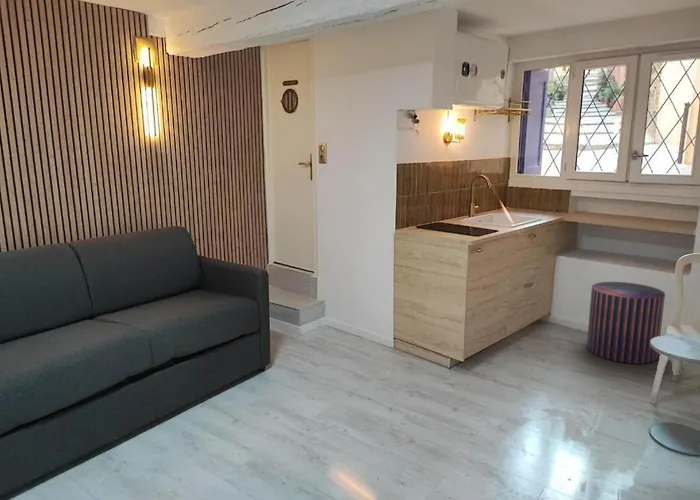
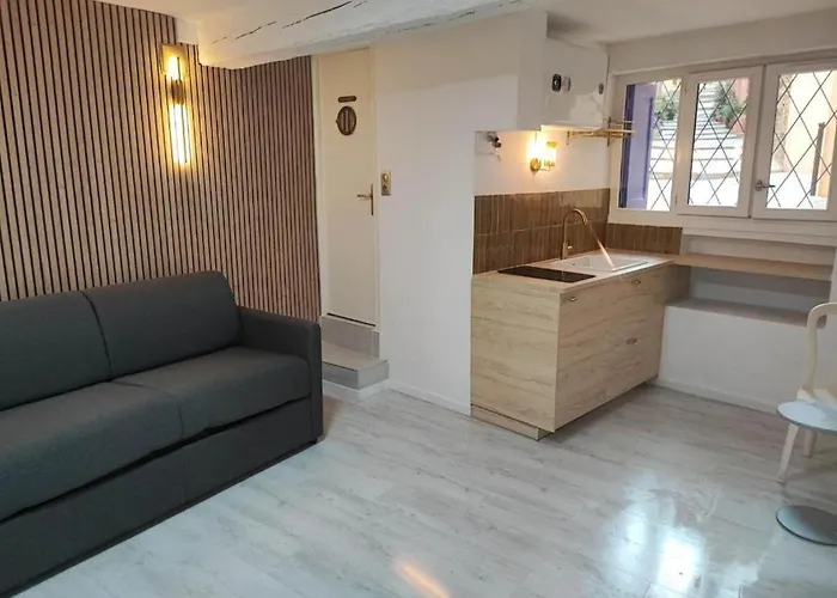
- stool (624, 320)
